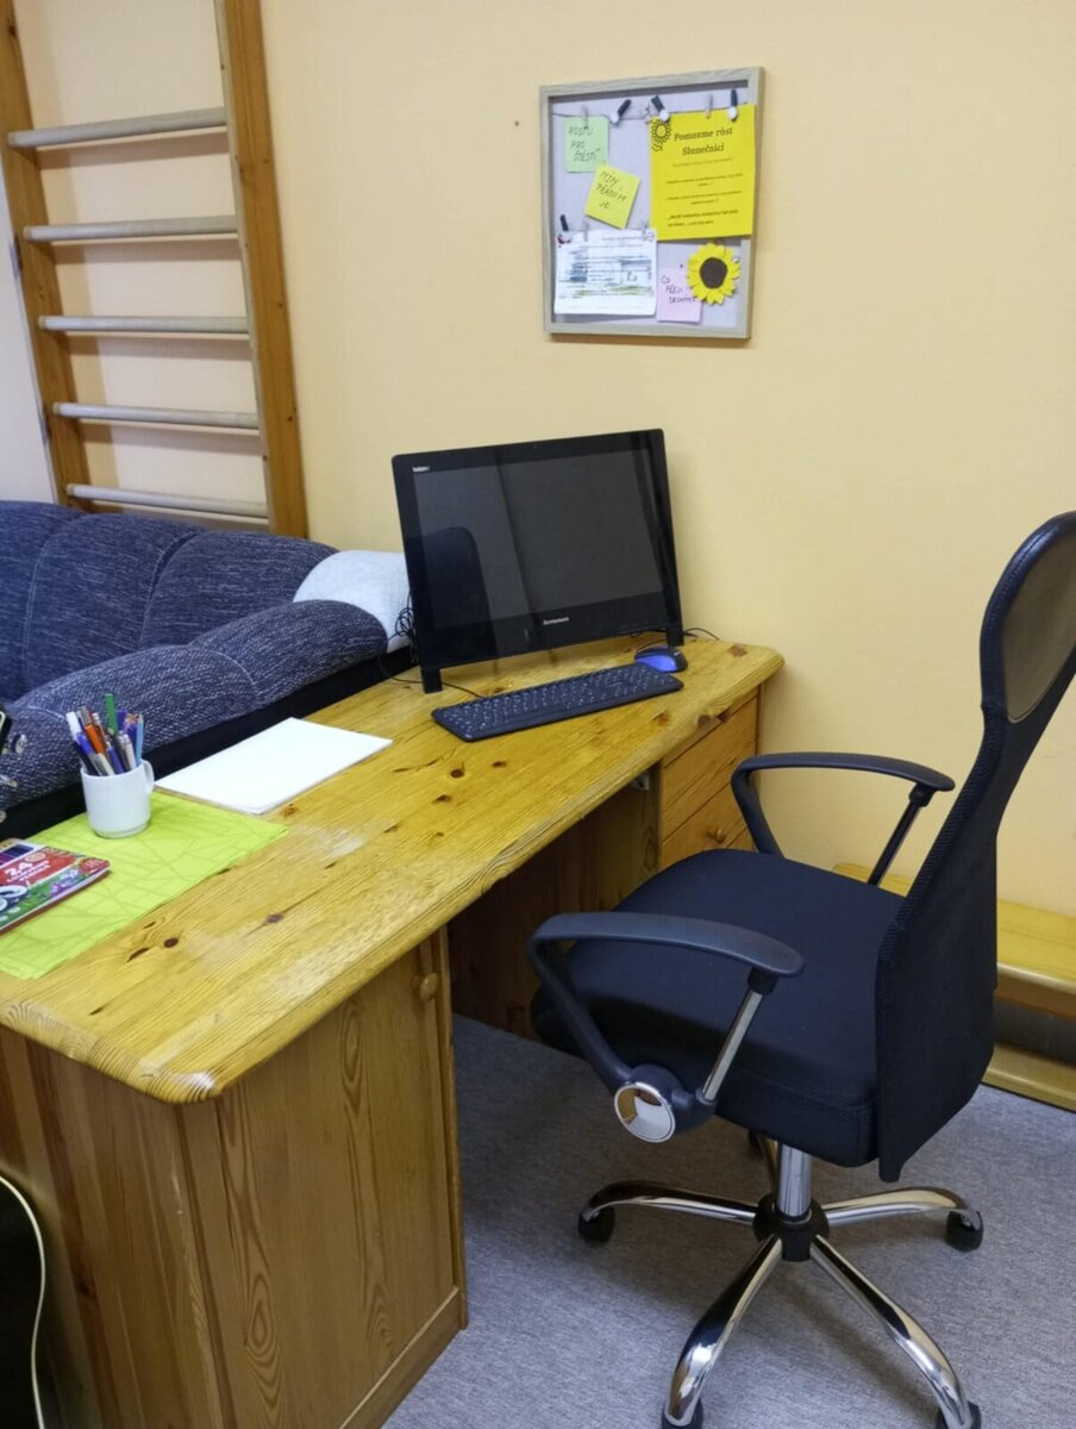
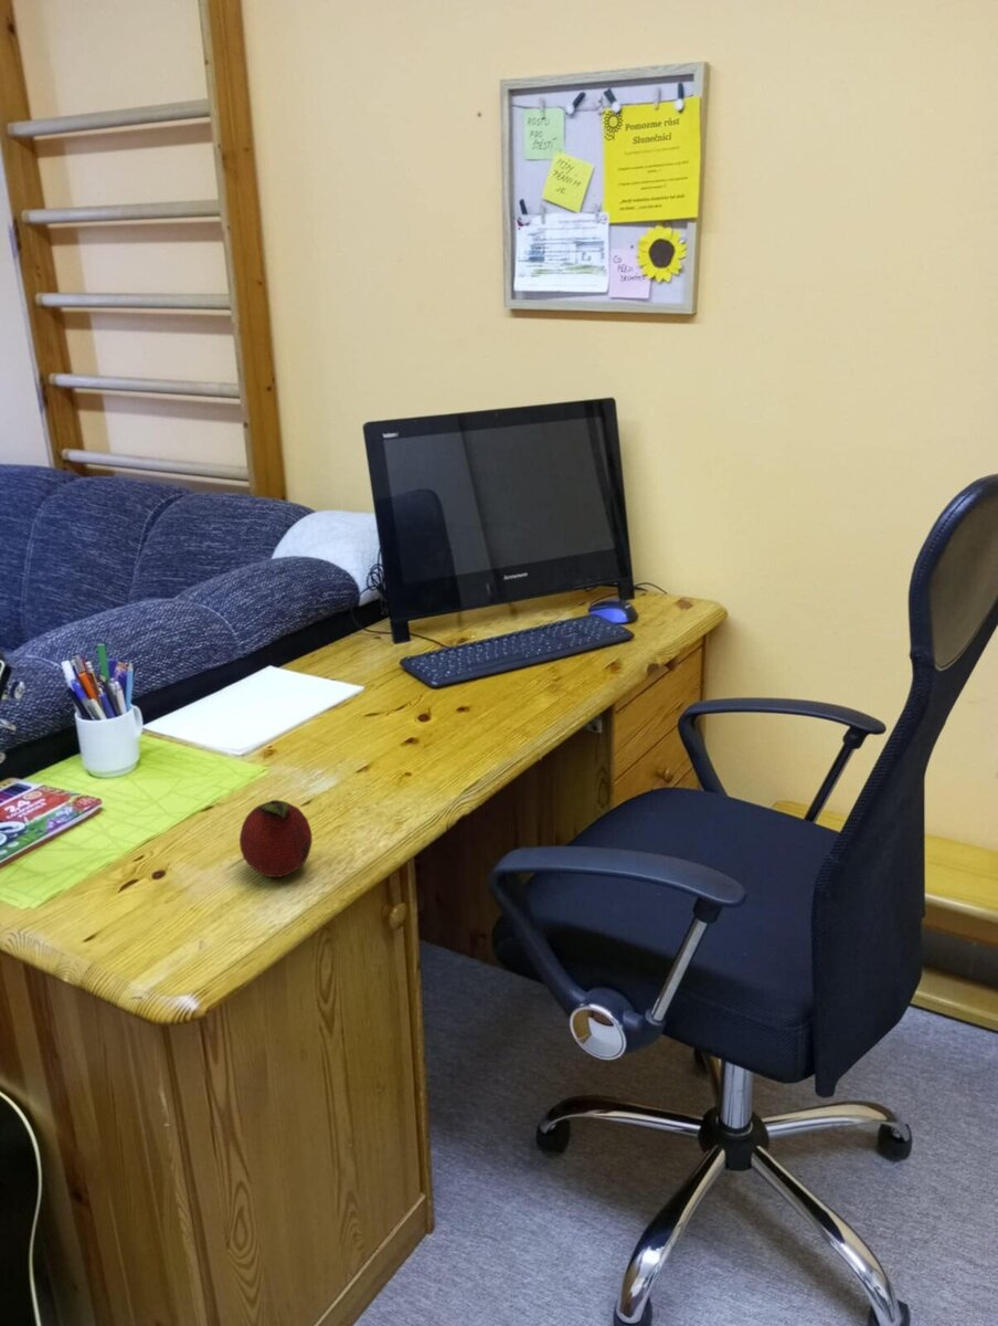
+ fruit (275, 833)
